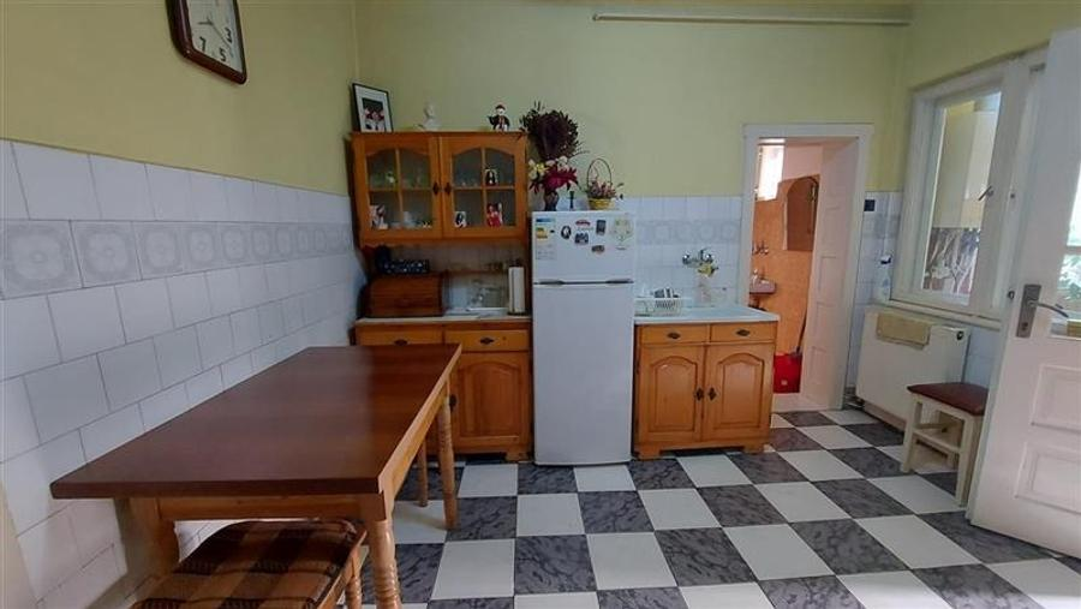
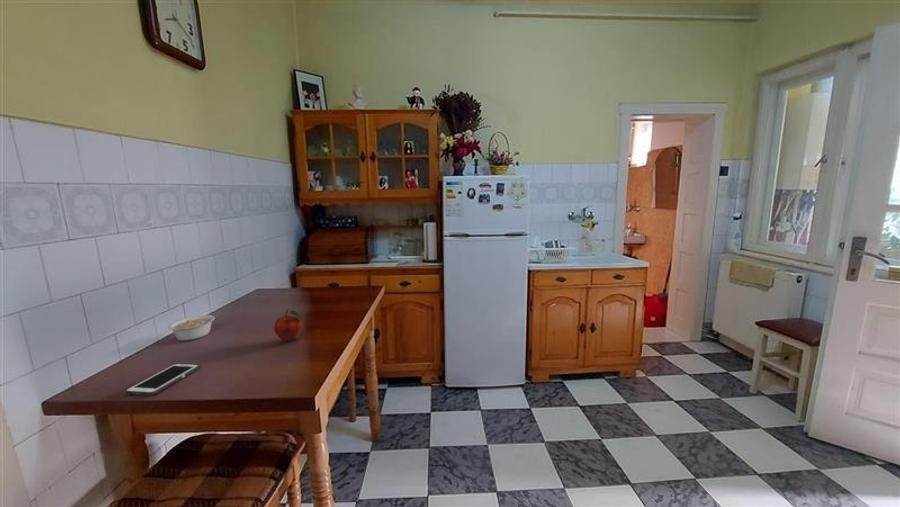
+ legume (194, 326)
+ fruit (290, 325)
+ cell phone (165, 378)
